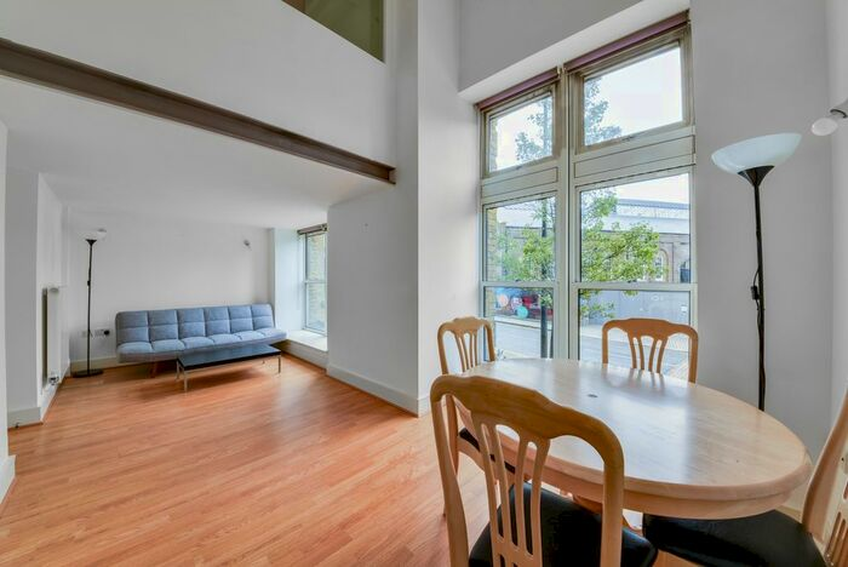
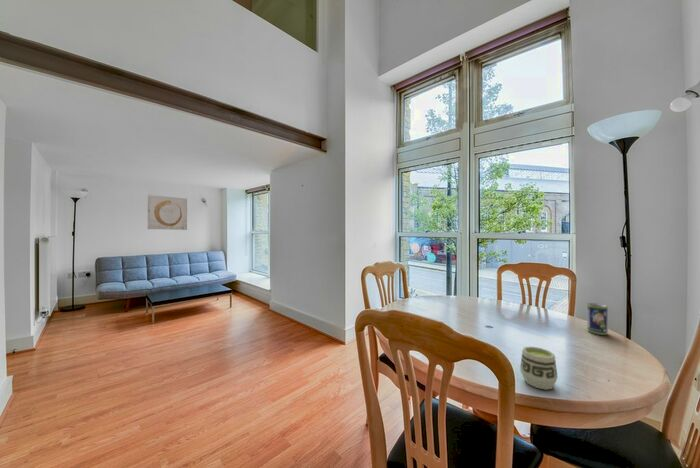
+ cup (538, 367)
+ wall art (168, 213)
+ beverage can (597, 318)
